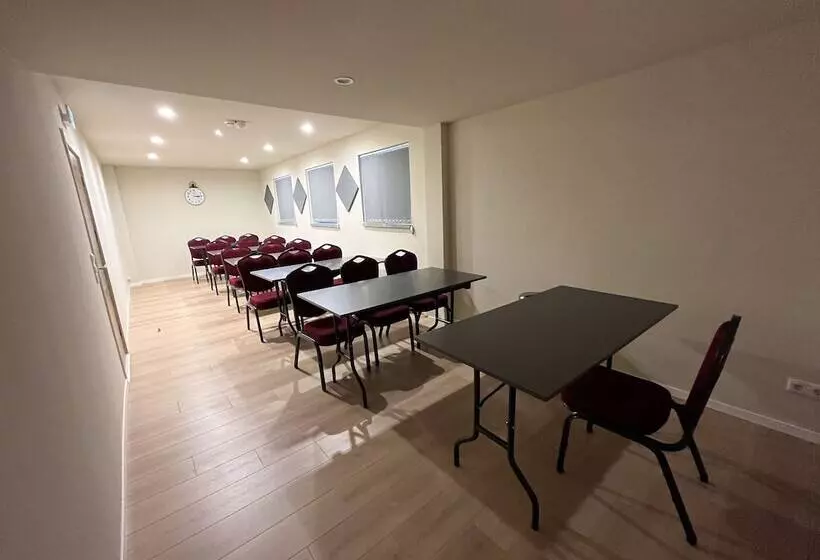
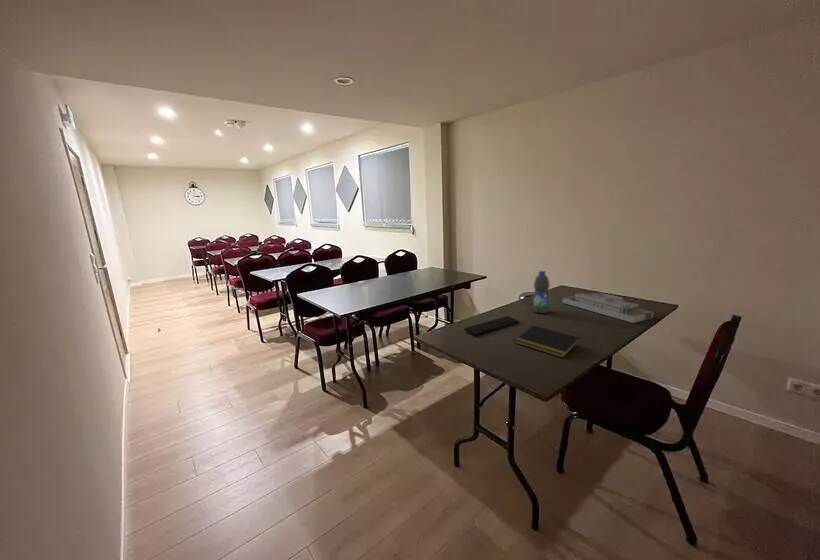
+ water bottle (541, 291)
+ desk organizer (604, 302)
+ keyboard (492, 325)
+ notepad (546, 340)
